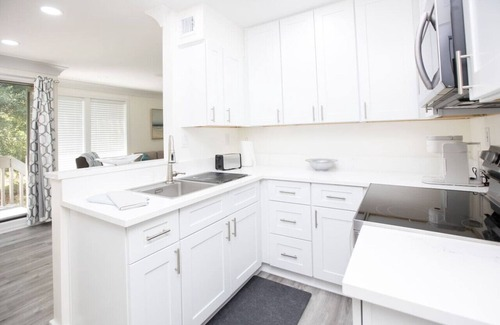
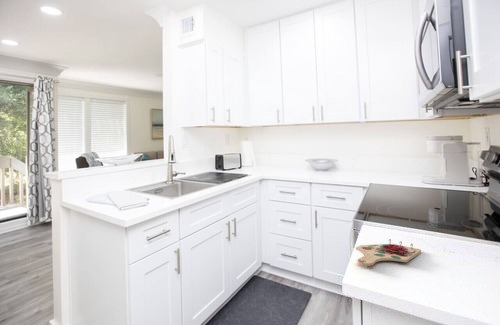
+ cutting board (380, 250)
